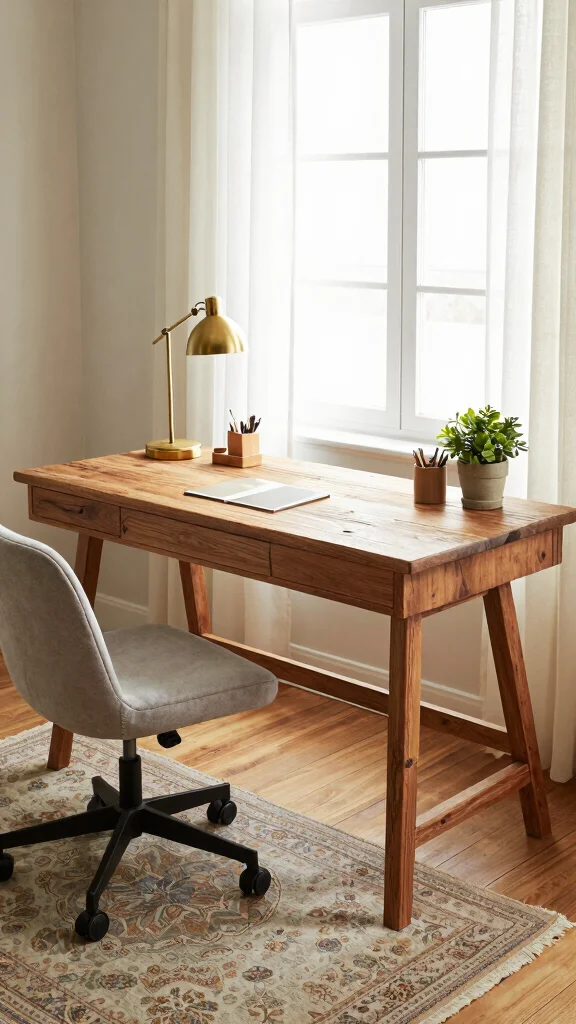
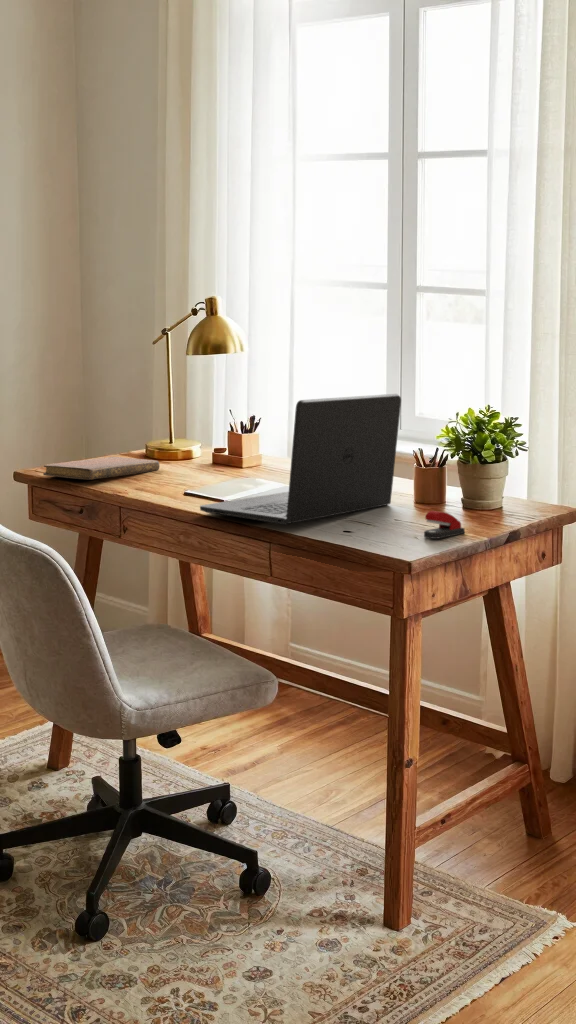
+ stapler (442, 522)
+ notebook (102, 467)
+ laptop (300, 452)
